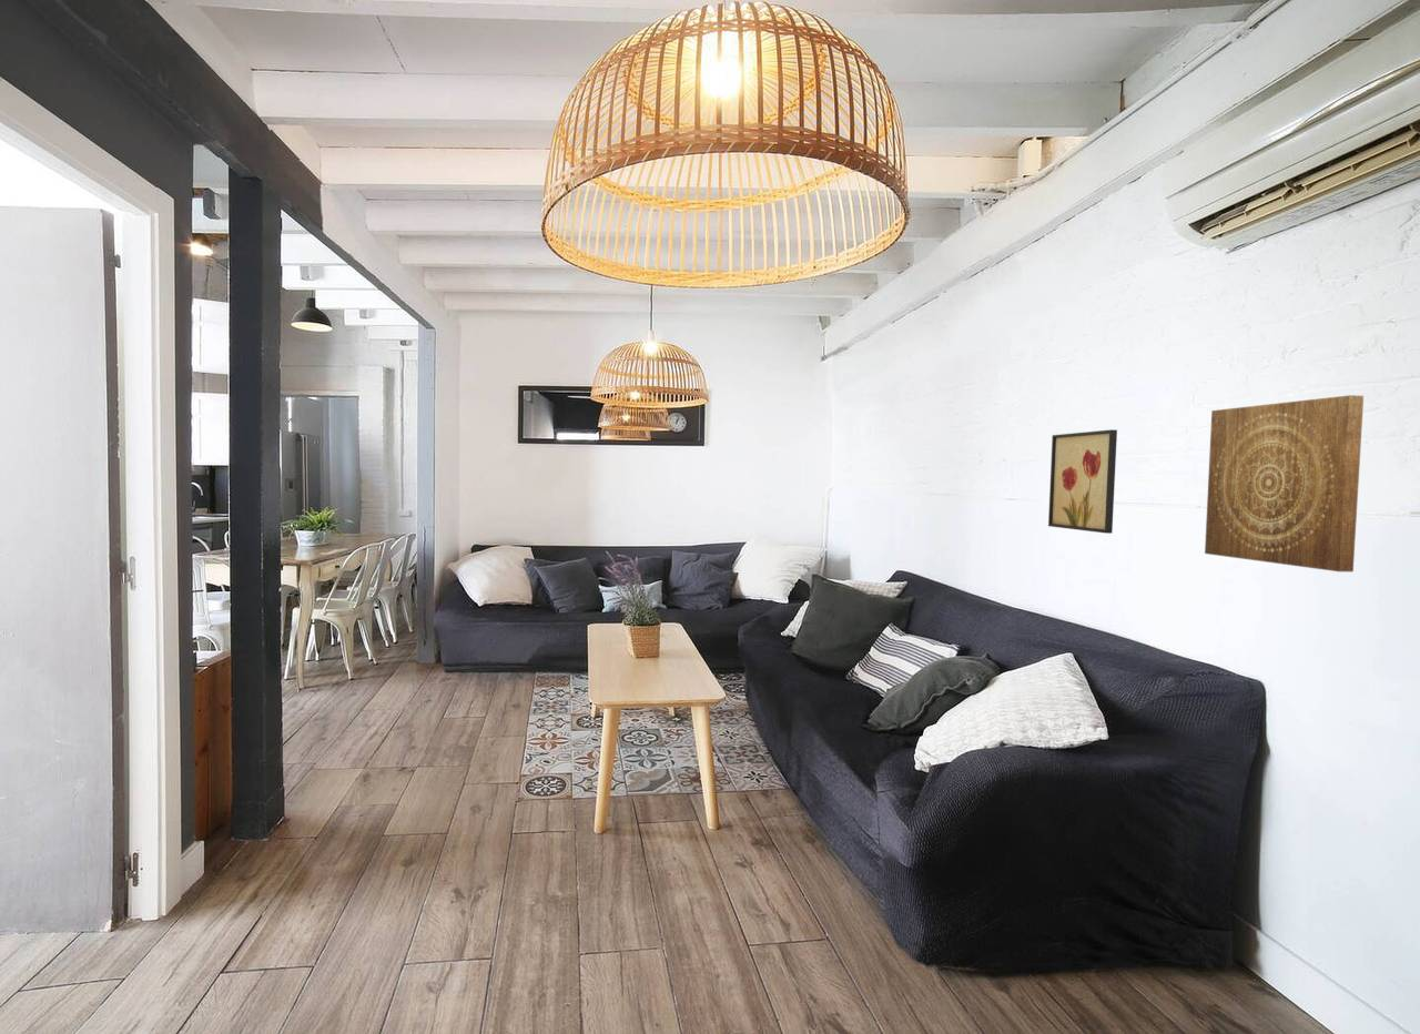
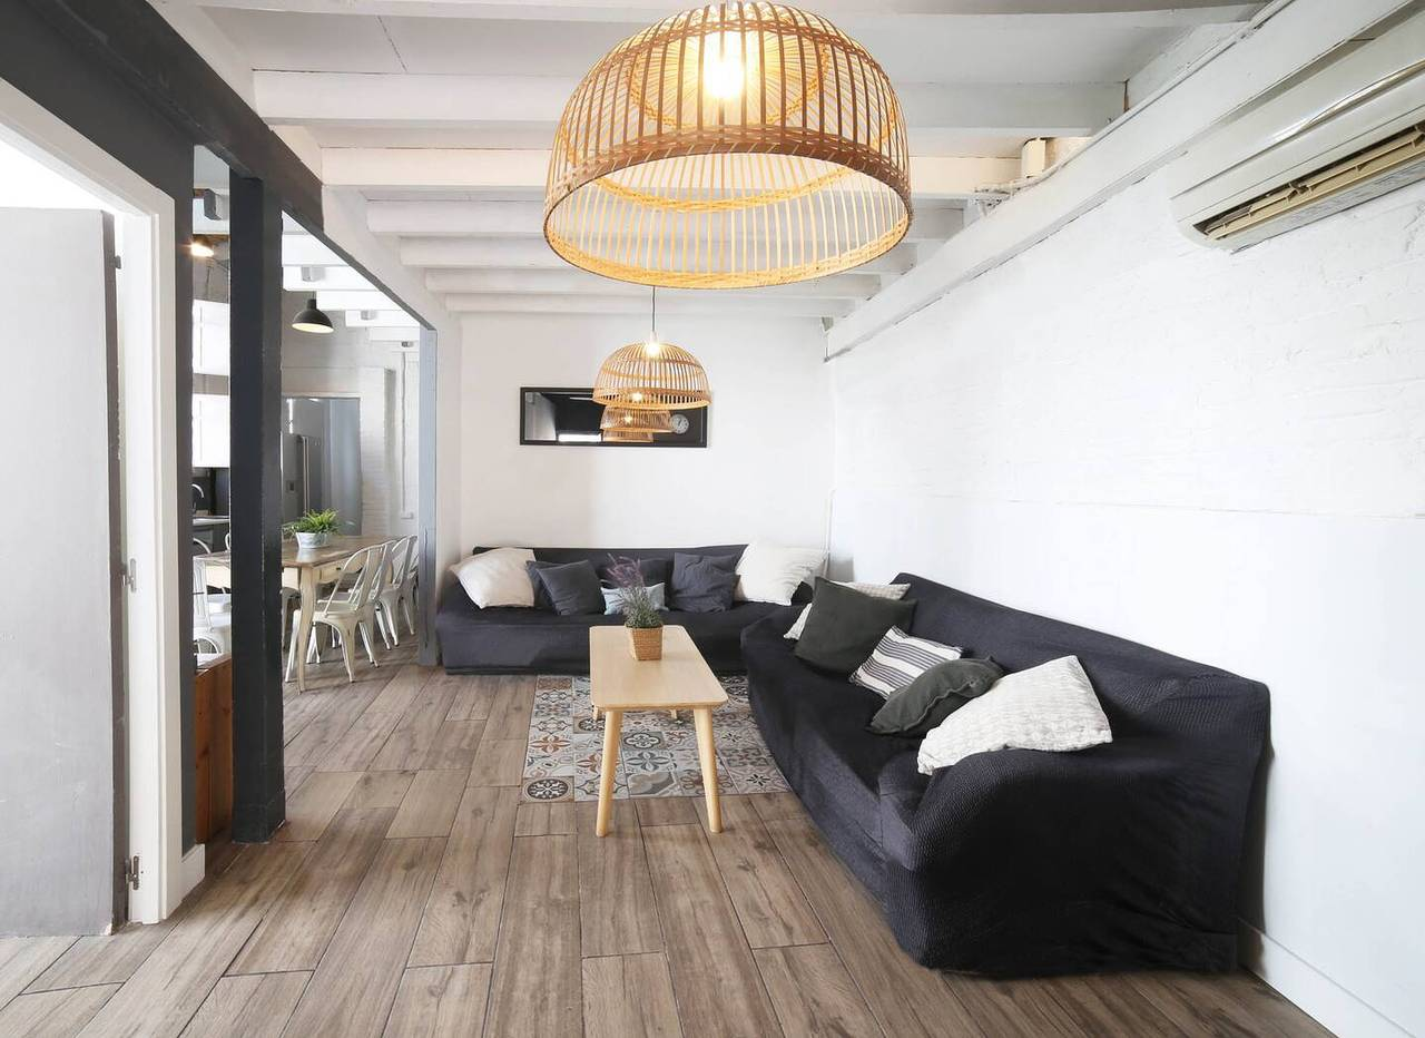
- wall art (1275, 483)
- wall art (1082, 480)
